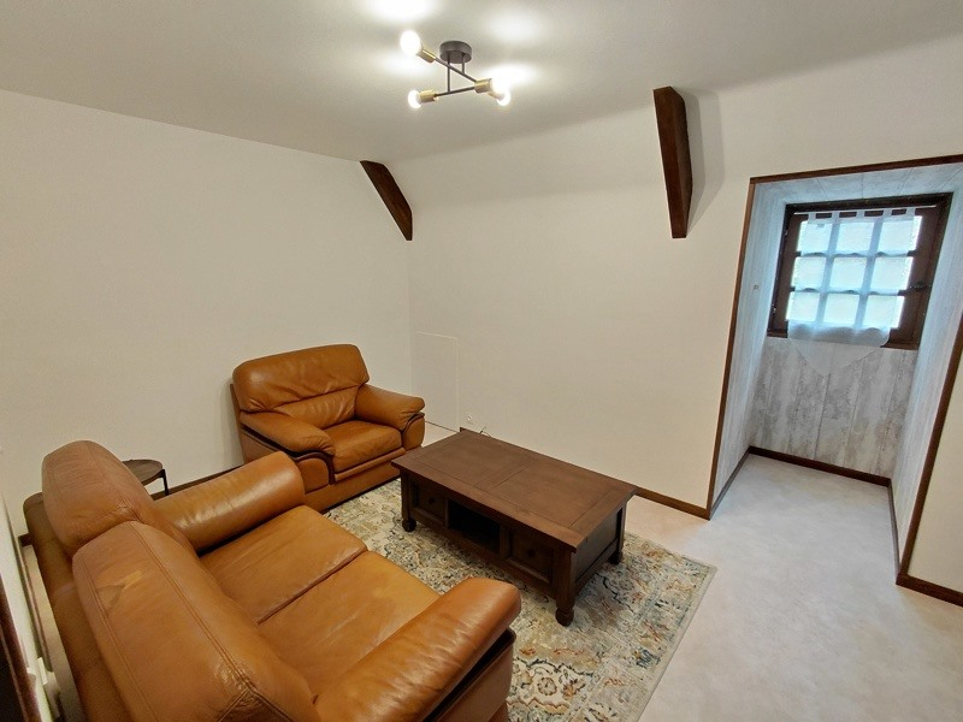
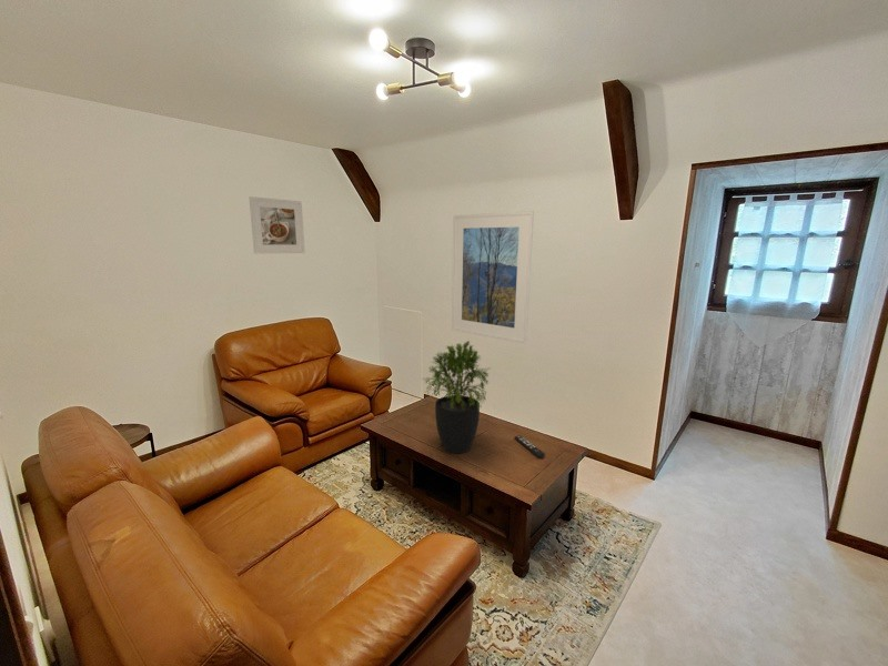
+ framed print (279, 226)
+ remote control (528, 445)
+ potted plant (456, 396)
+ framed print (488, 276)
